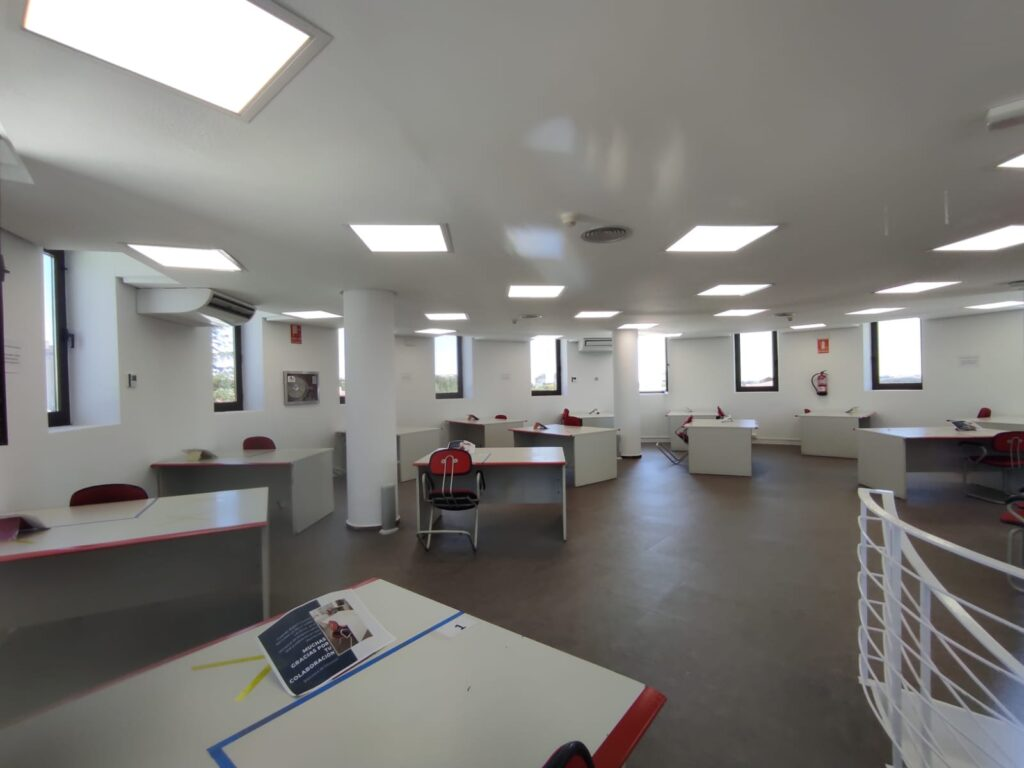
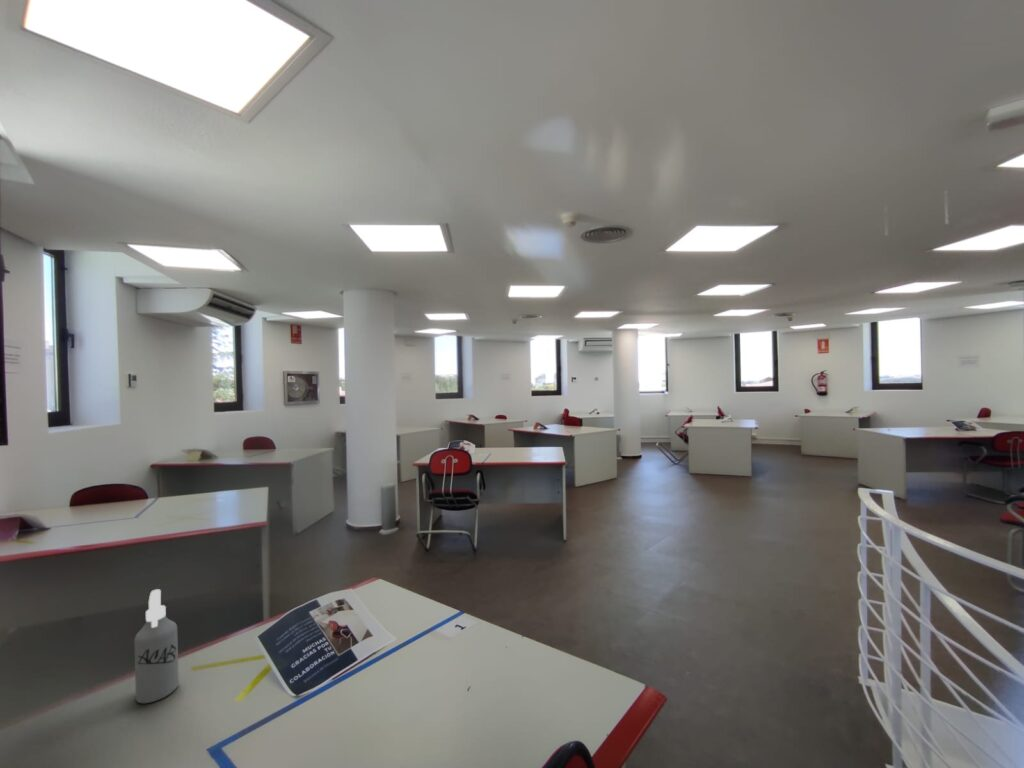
+ spray bottle (156, 644)
